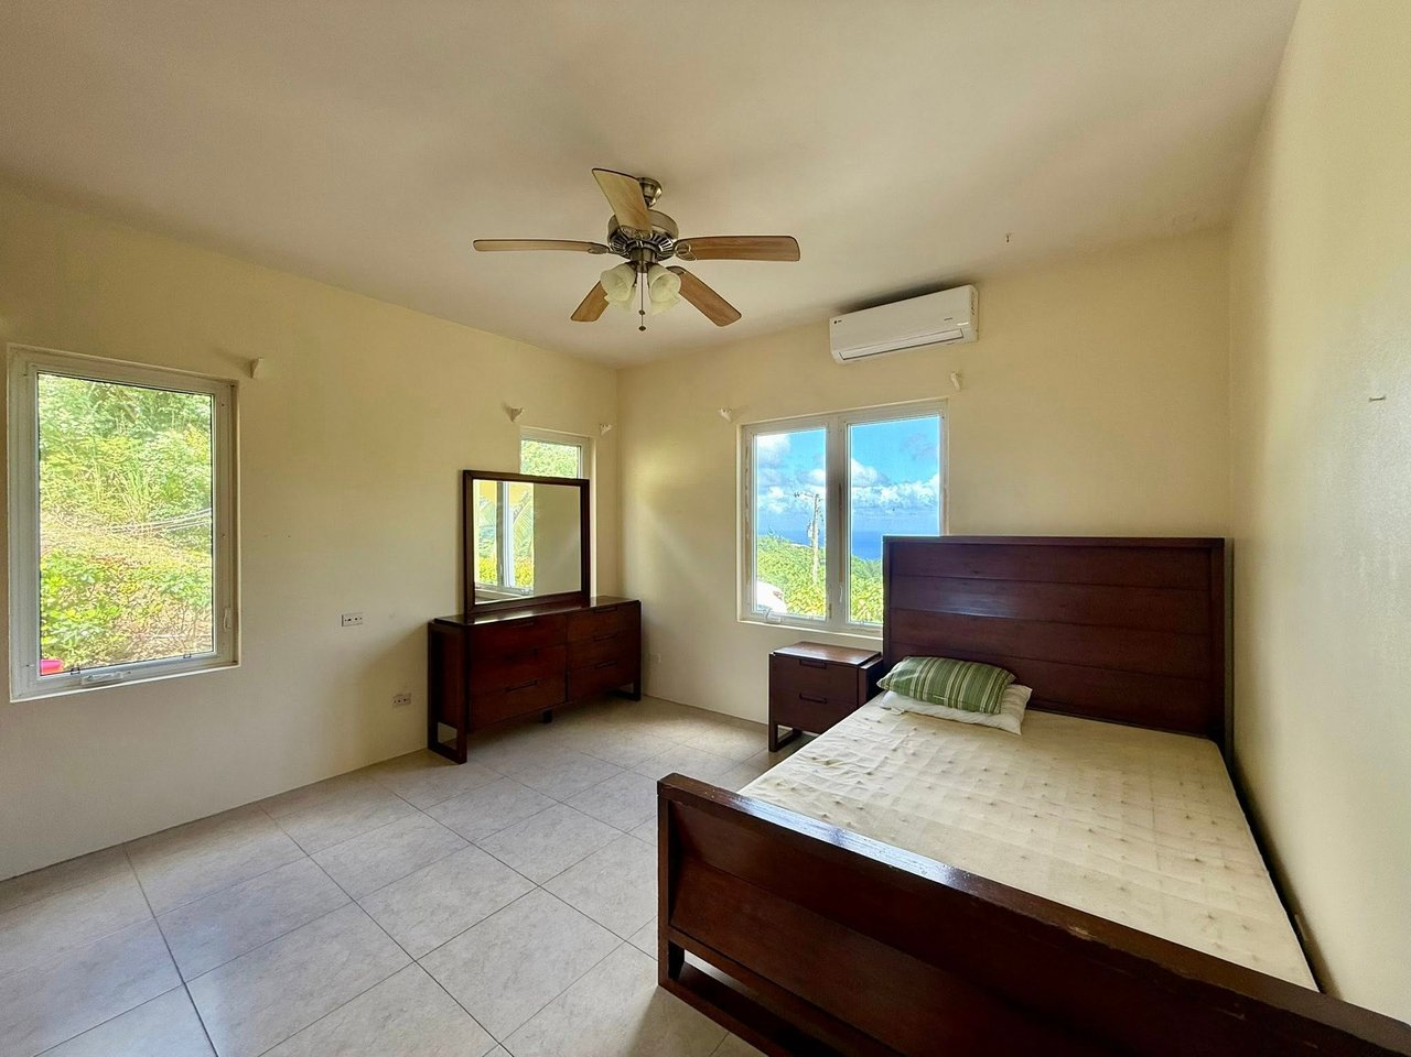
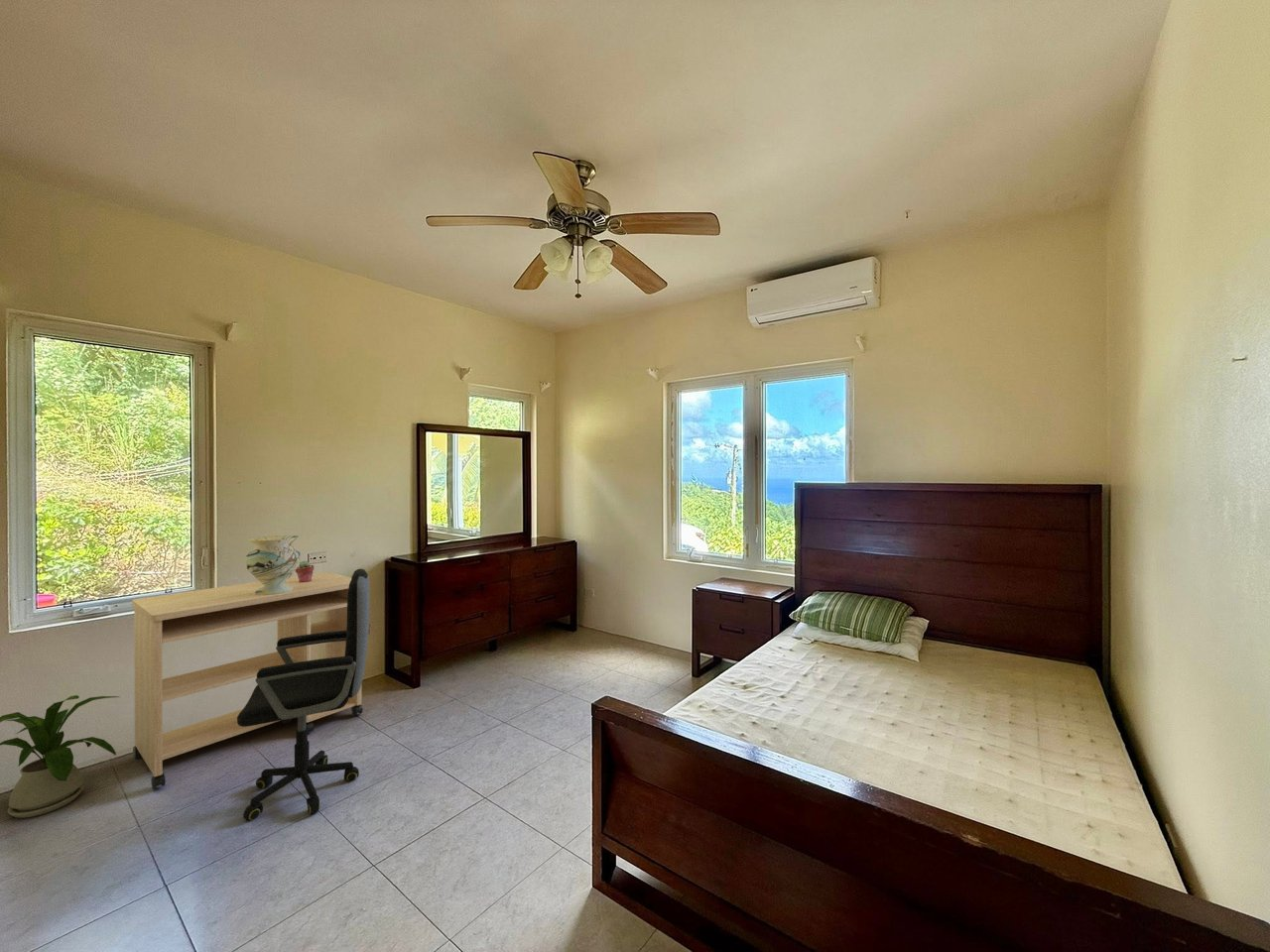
+ decorative vase (274, 564)
+ house plant (50, 744)
+ desk (257, 661)
+ potted succulent (305, 570)
+ office chair (311, 681)
